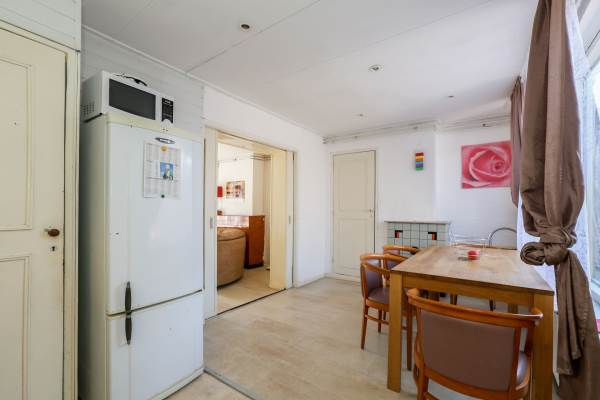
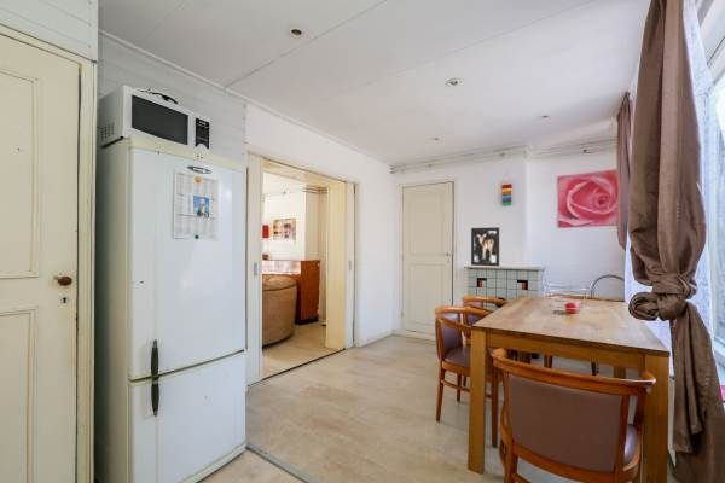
+ wall art (485, 246)
